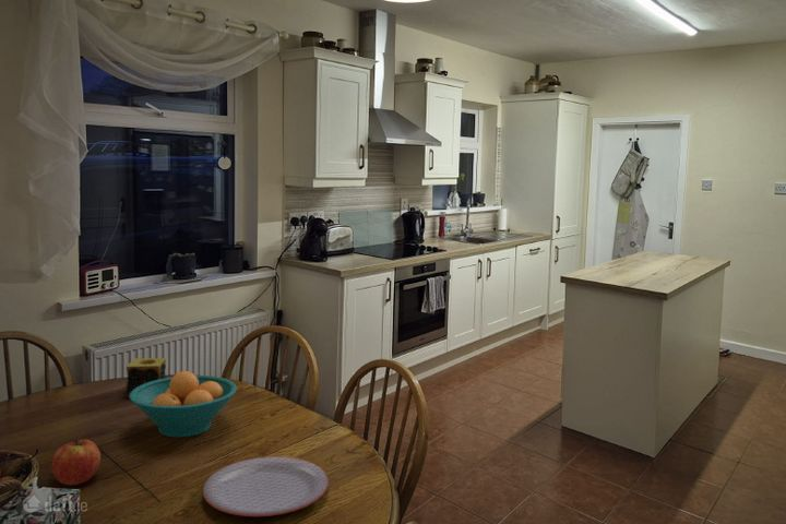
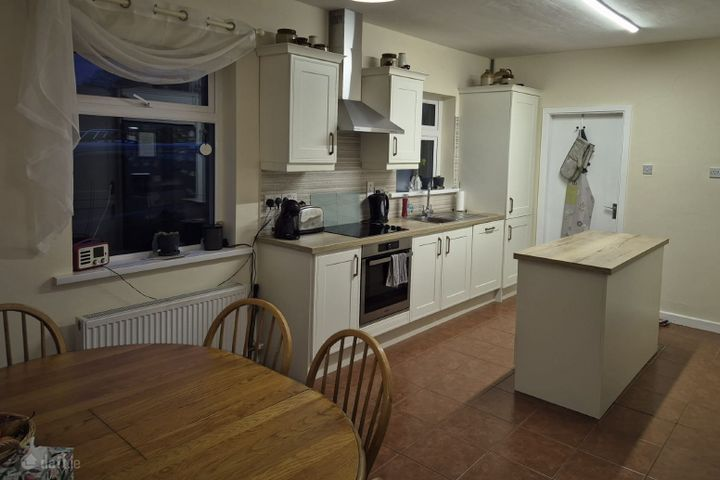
- candle (146, 377)
- apple (75, 458)
- plate (266, 487)
- fruit bowl (184, 401)
